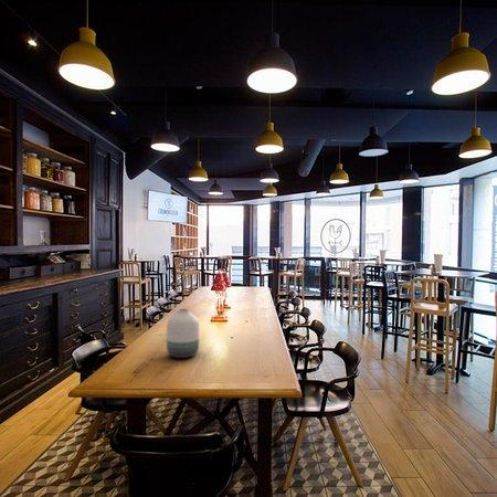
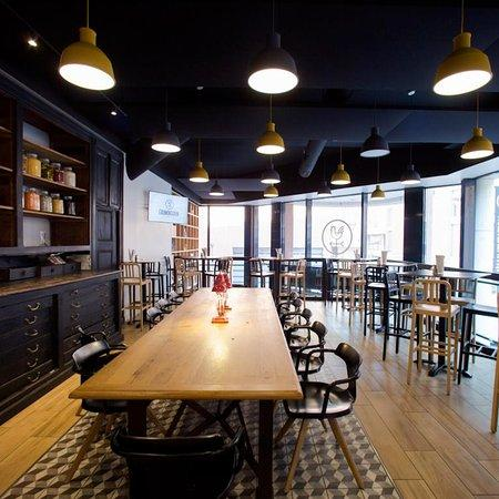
- vase (182, 332)
